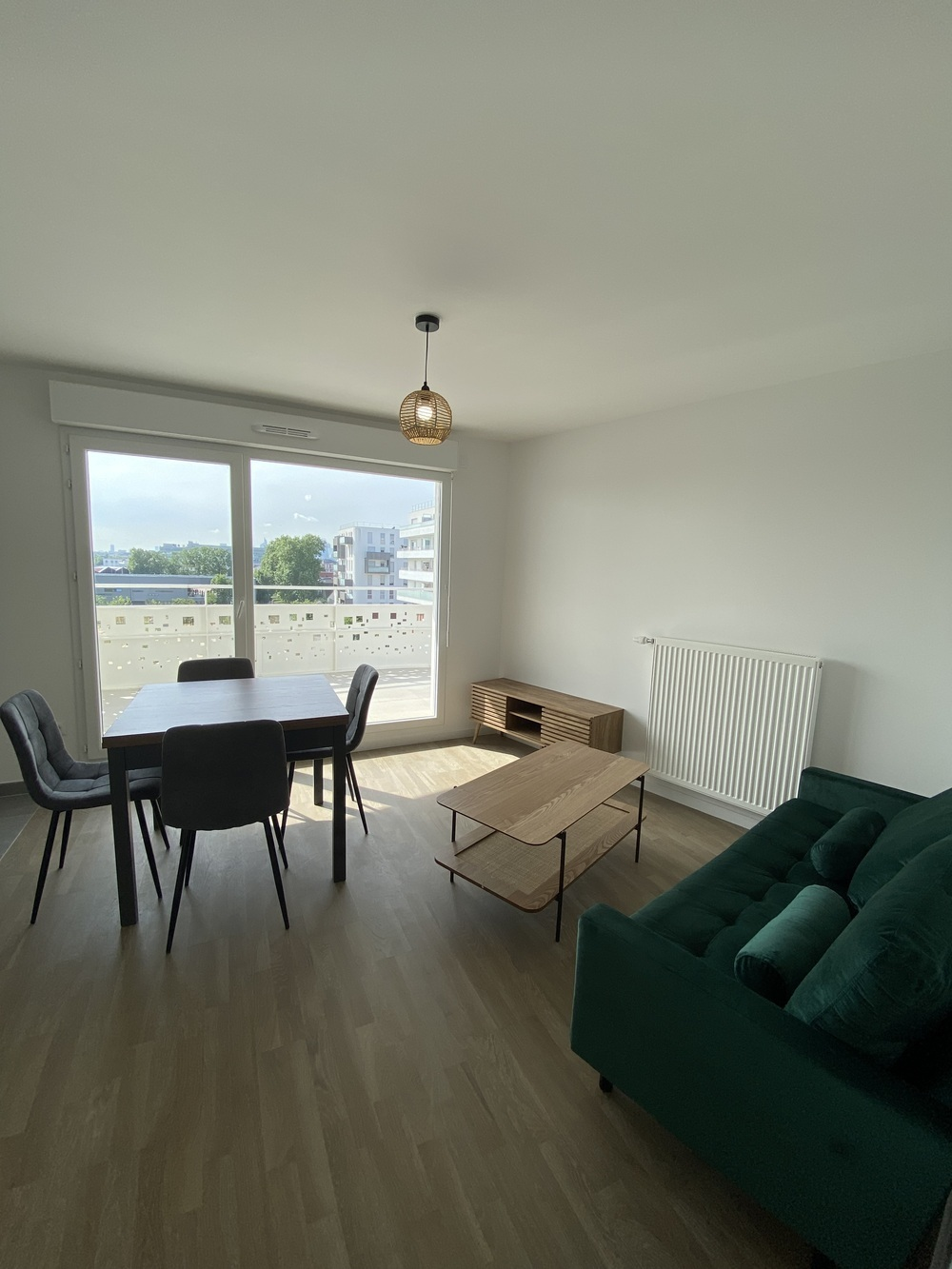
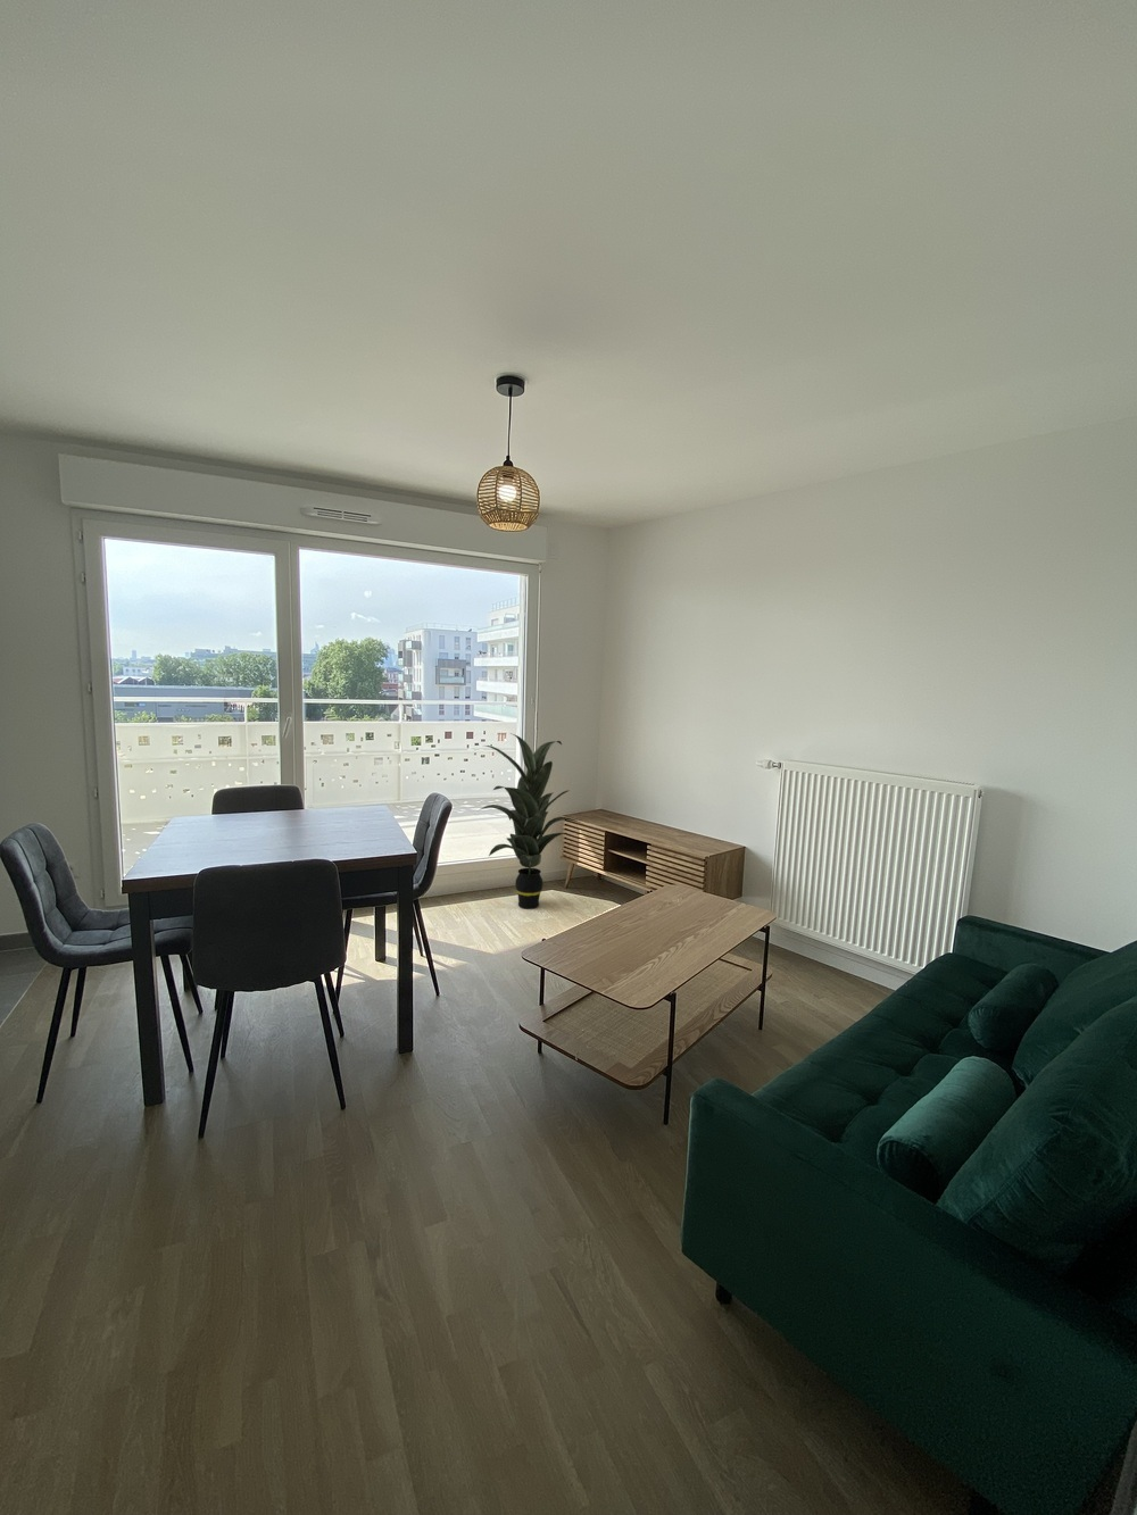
+ indoor plant (523, 819)
